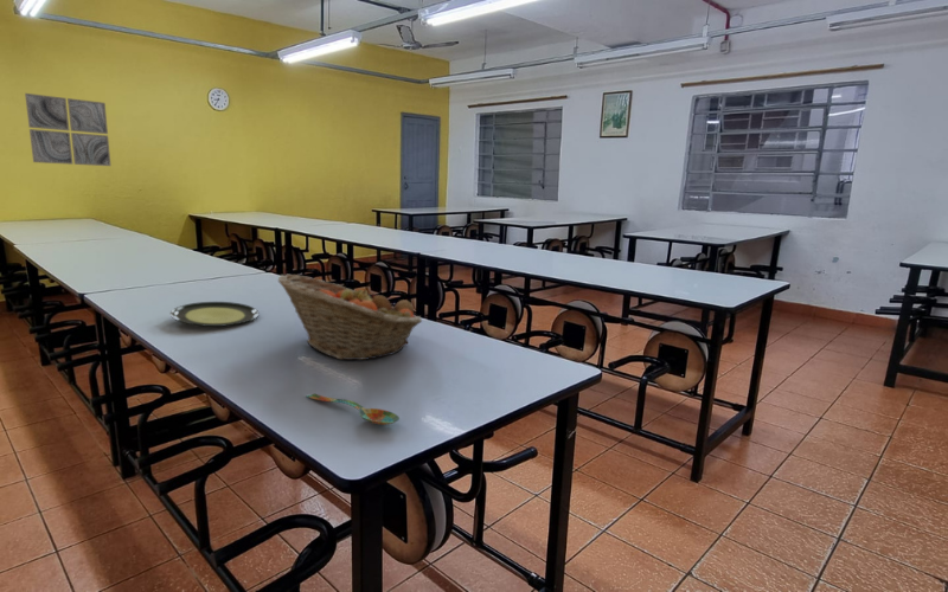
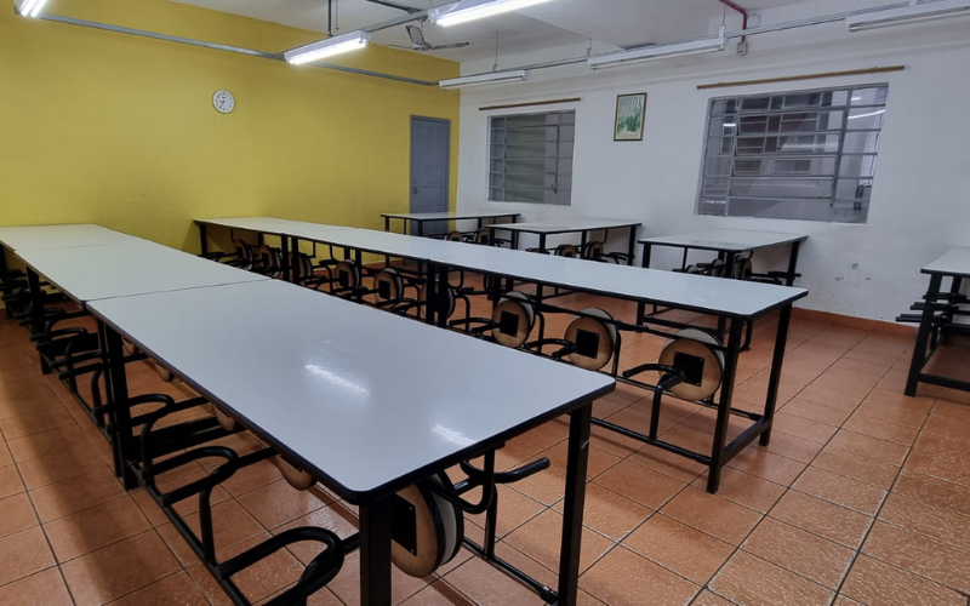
- plate (216, 314)
- fruit basket (350, 310)
- spoon (351, 405)
- wall art (71, 130)
